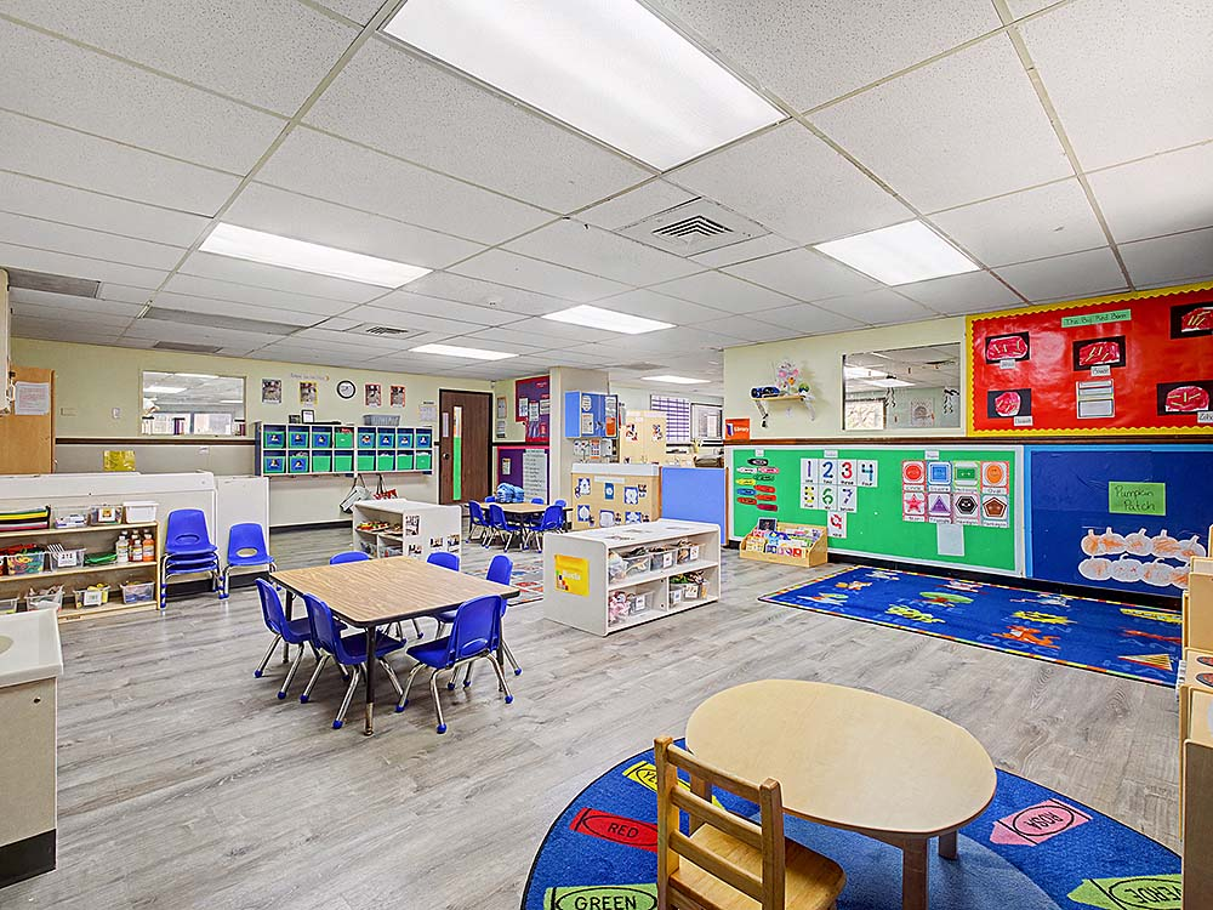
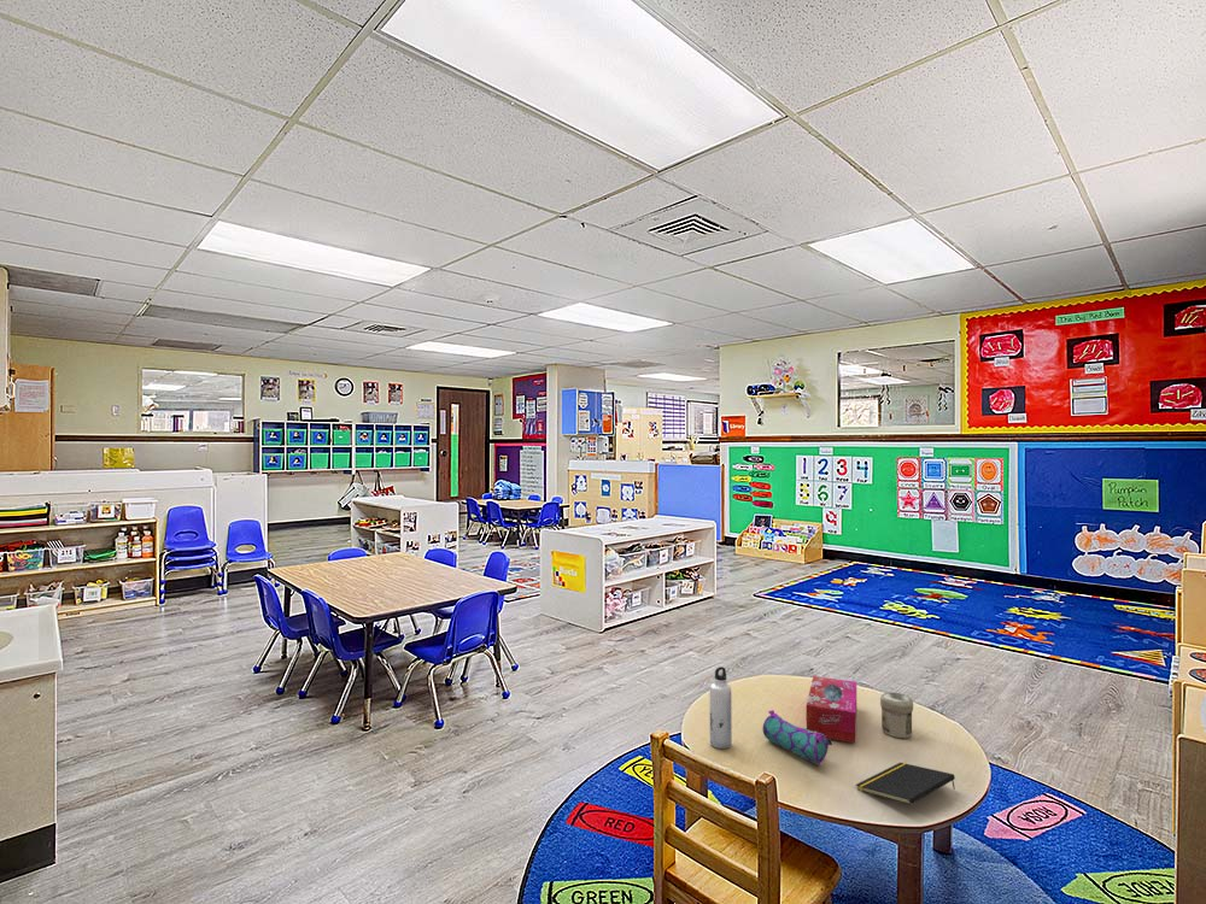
+ notepad (904, 781)
+ jar (896, 715)
+ tissue box (832, 706)
+ water bottle (720, 705)
+ pencil case (795, 736)
